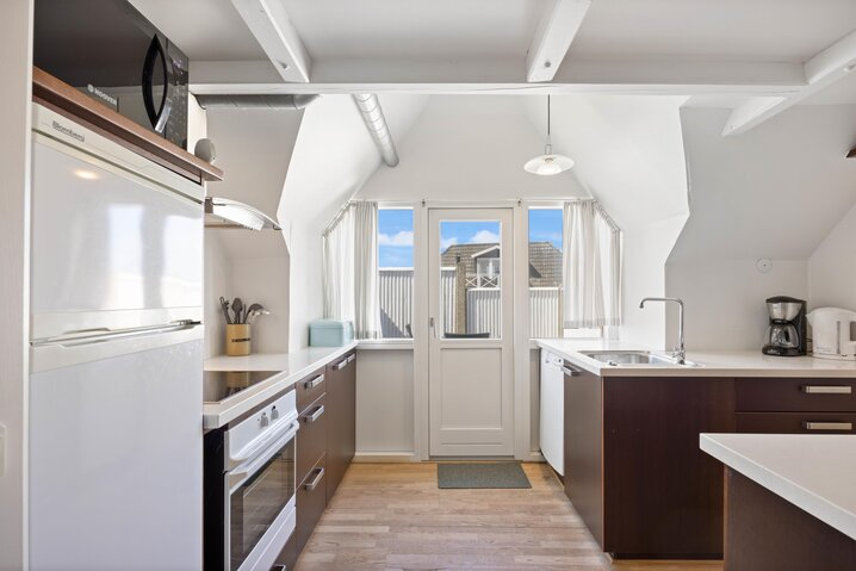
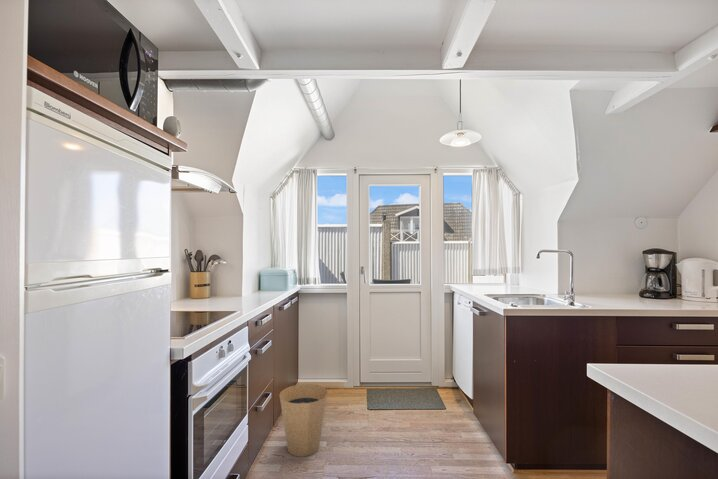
+ trash can (303, 420)
